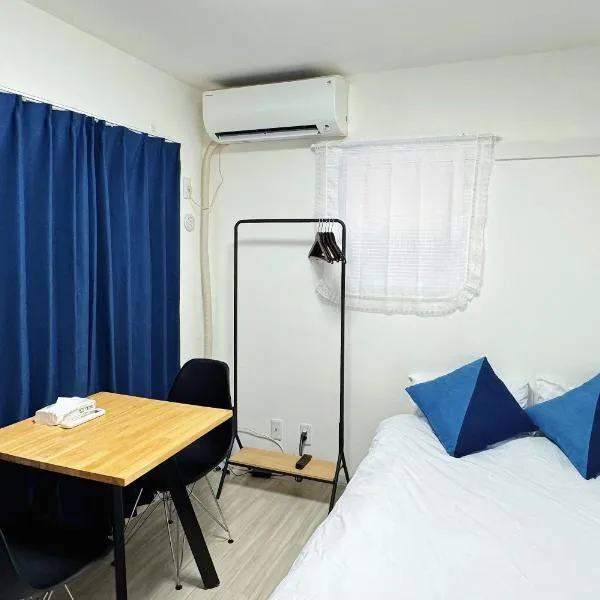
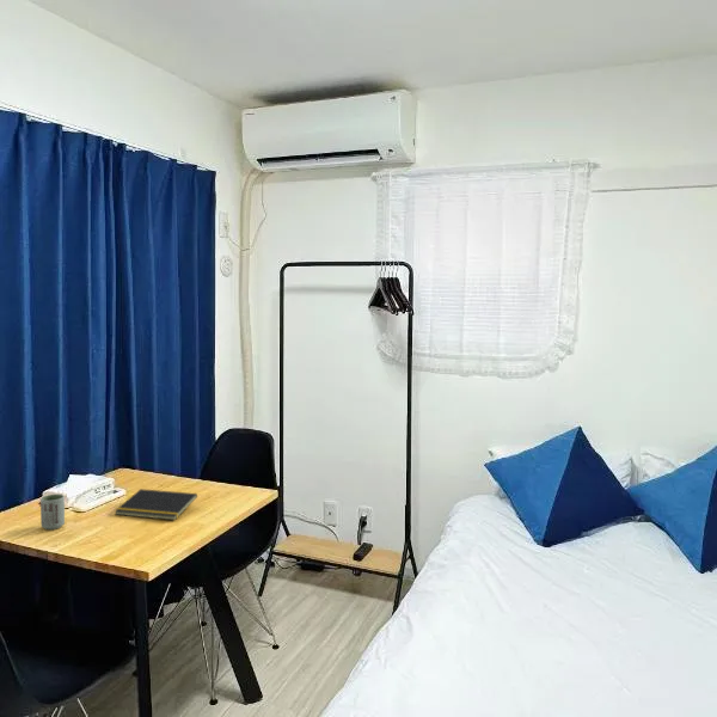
+ cup (53, 511)
+ notepad (157, 503)
